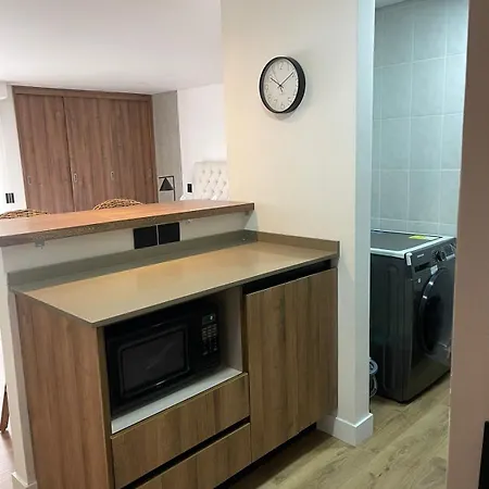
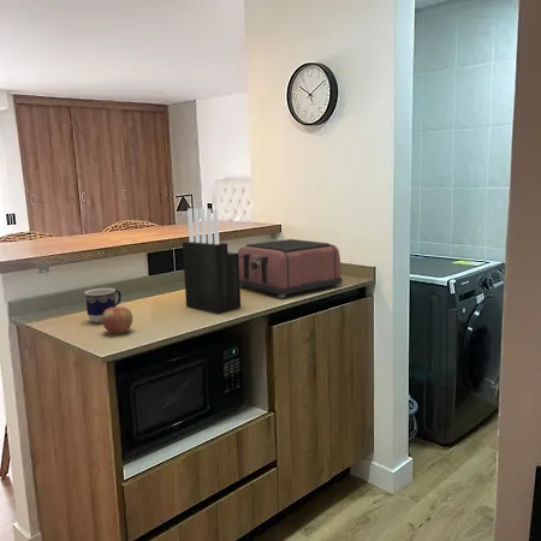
+ toaster (284, 266)
+ apple (117, 320)
+ cup (105, 304)
+ knife block (213, 257)
